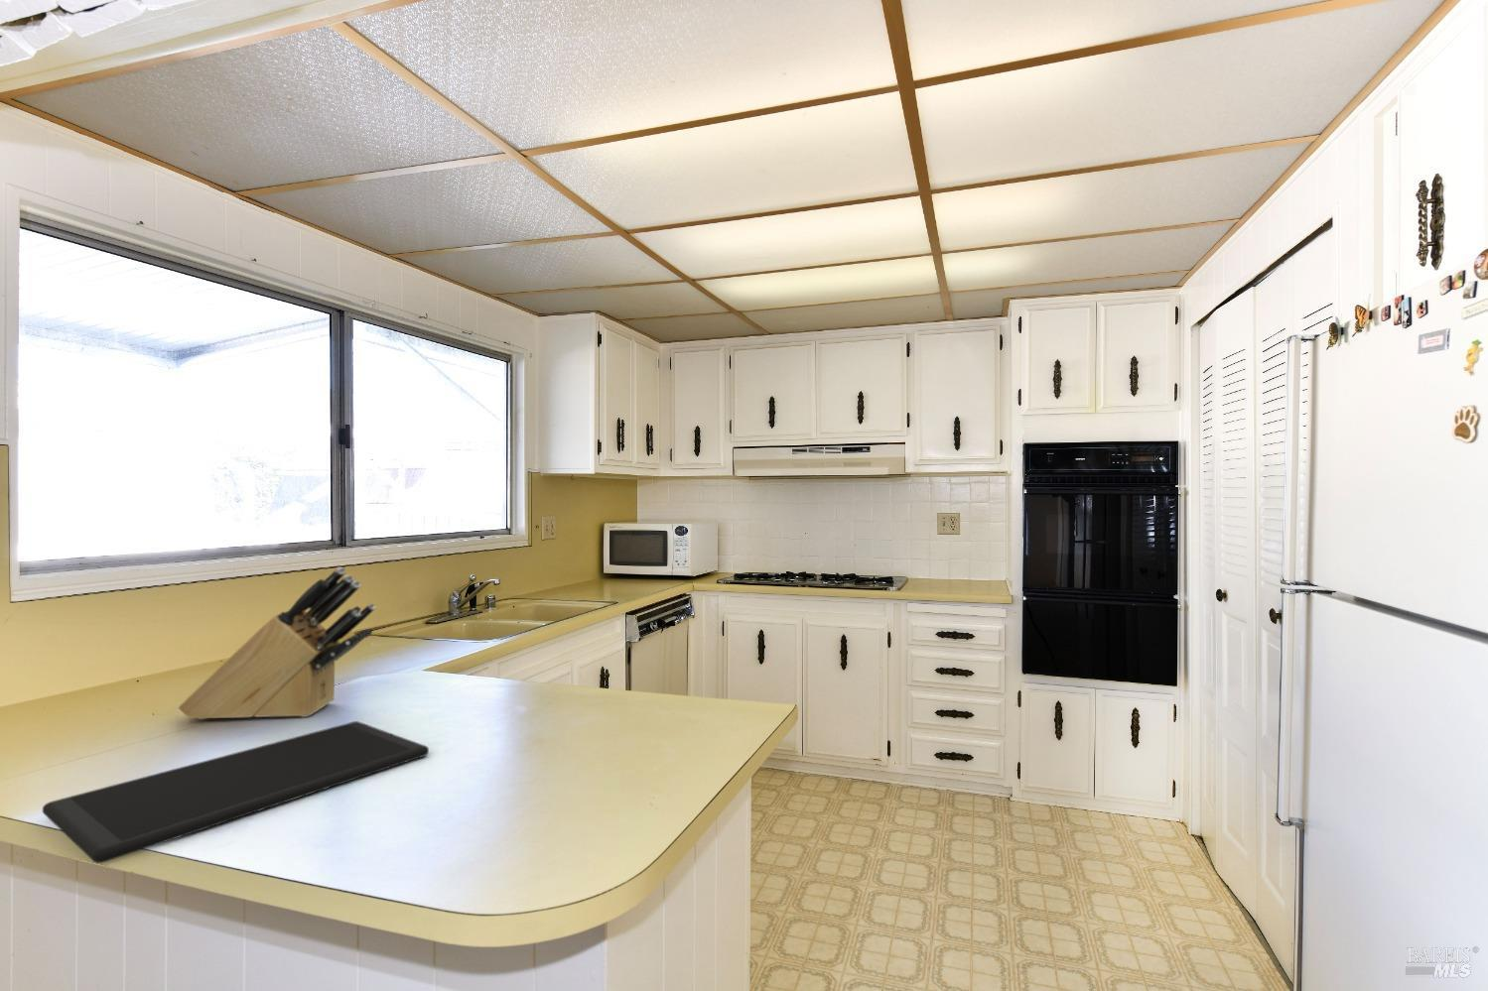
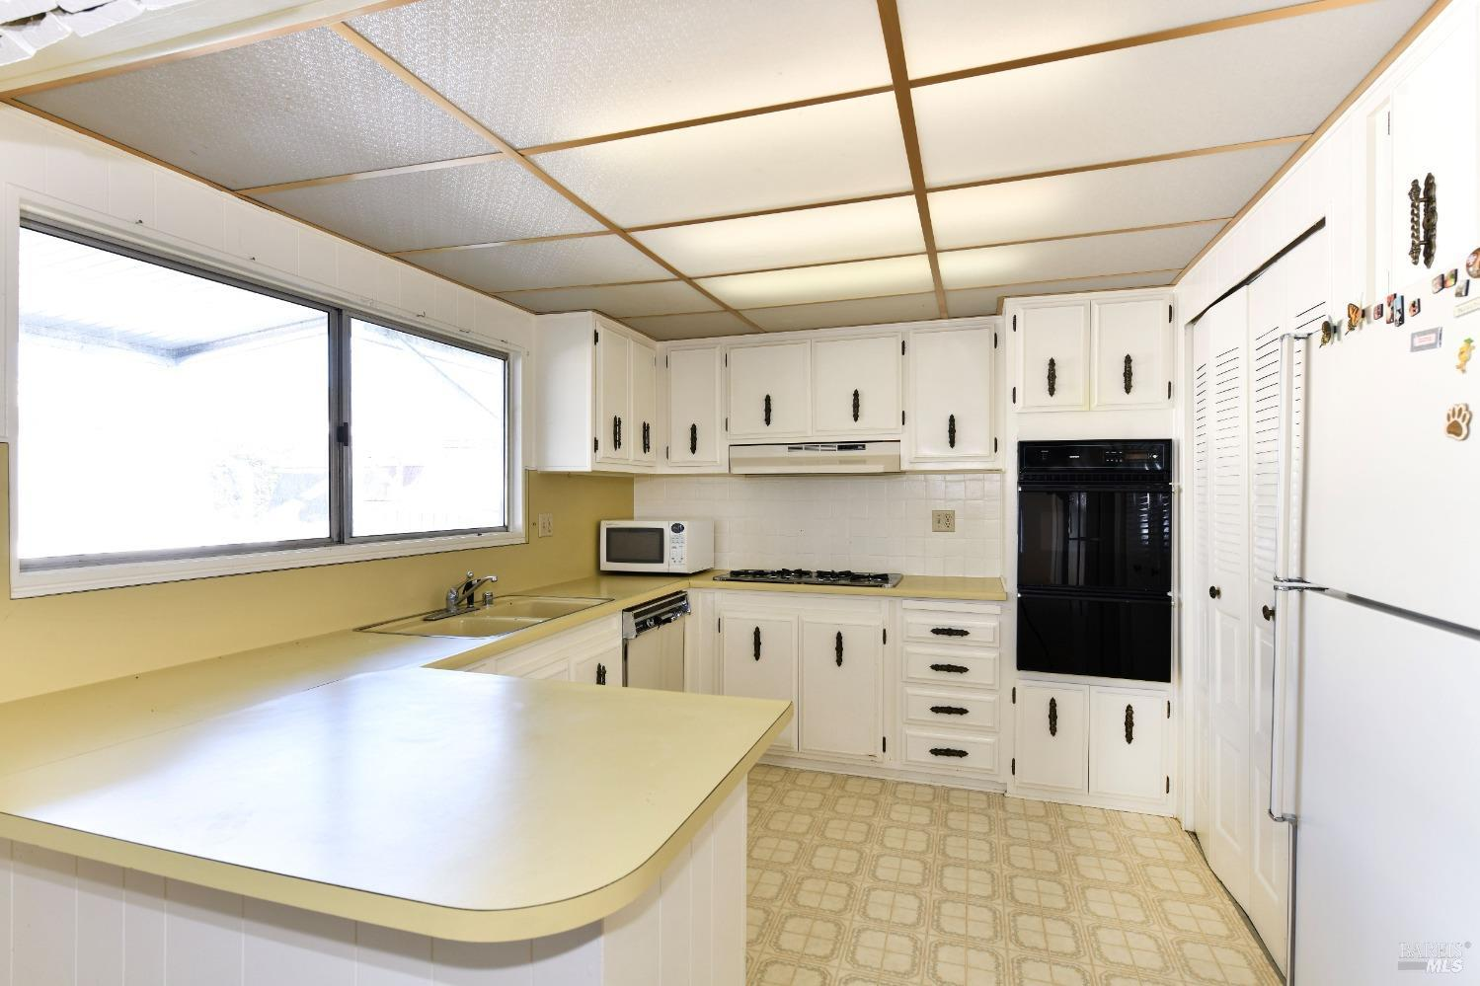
- cutting board (256, 776)
- knife block (282, 639)
